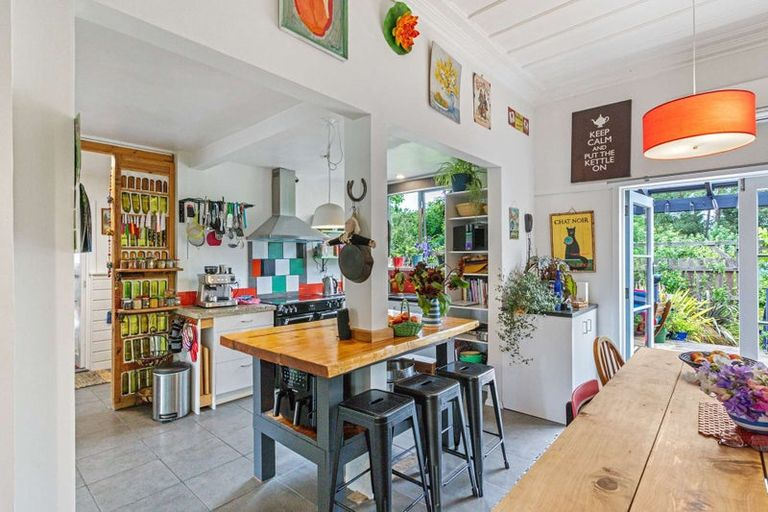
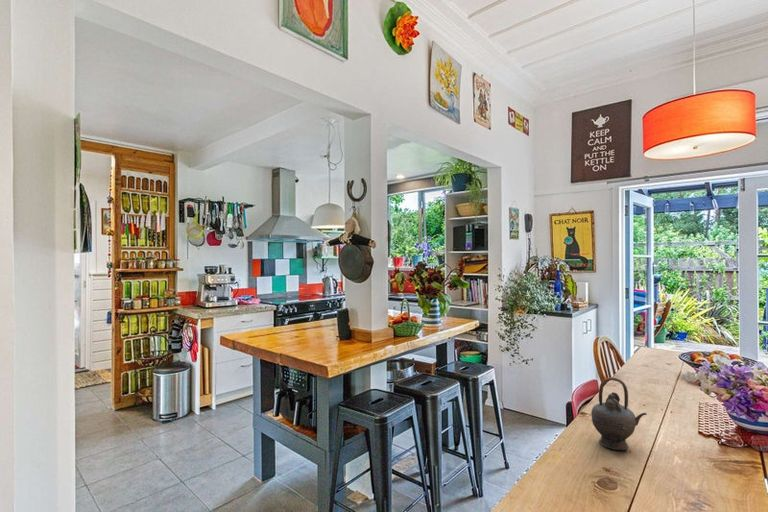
+ teapot (618, 412)
